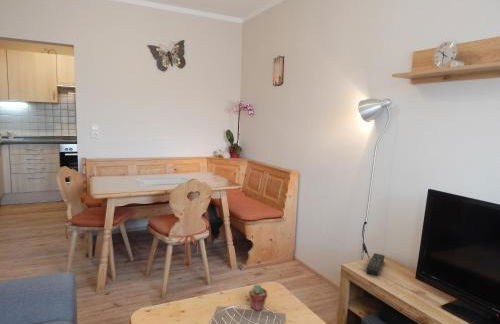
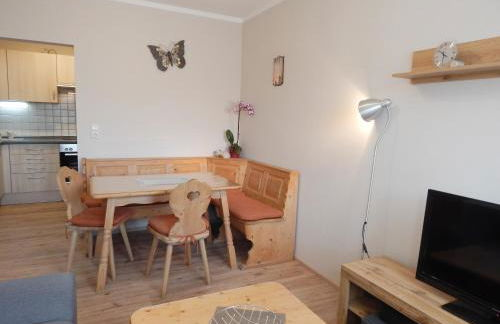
- remote control (375, 263)
- potted succulent (258, 296)
